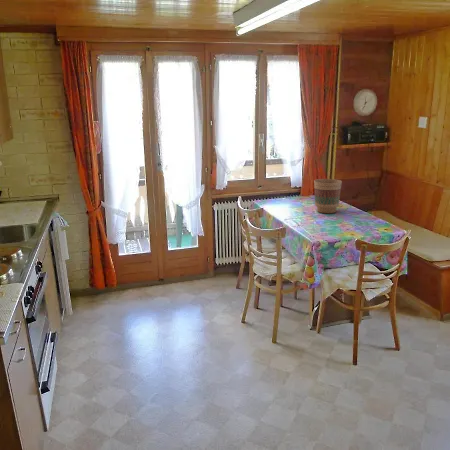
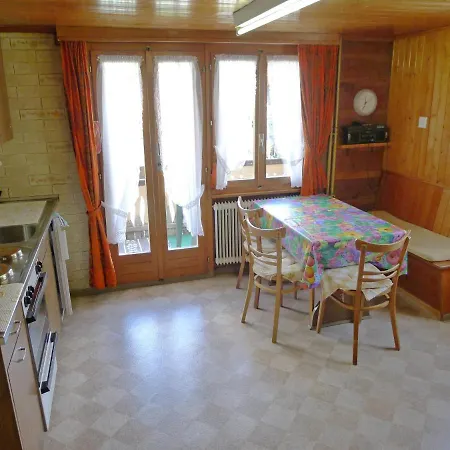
- flower pot (327, 196)
